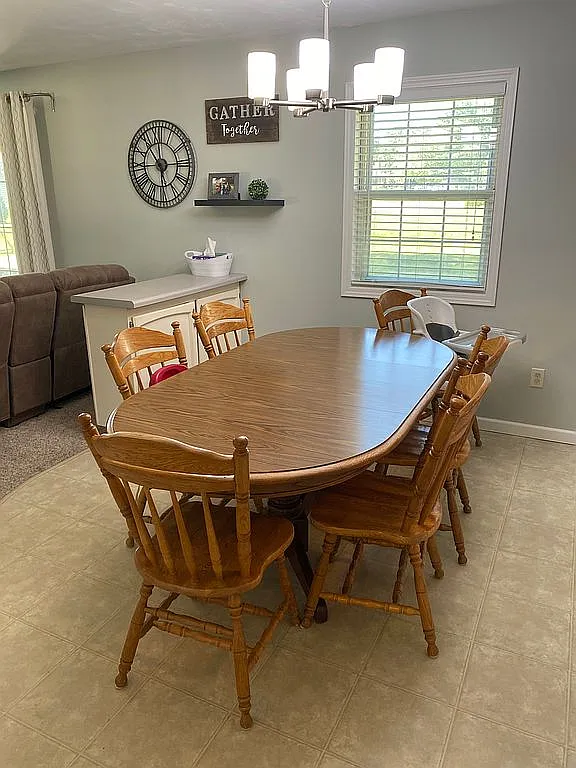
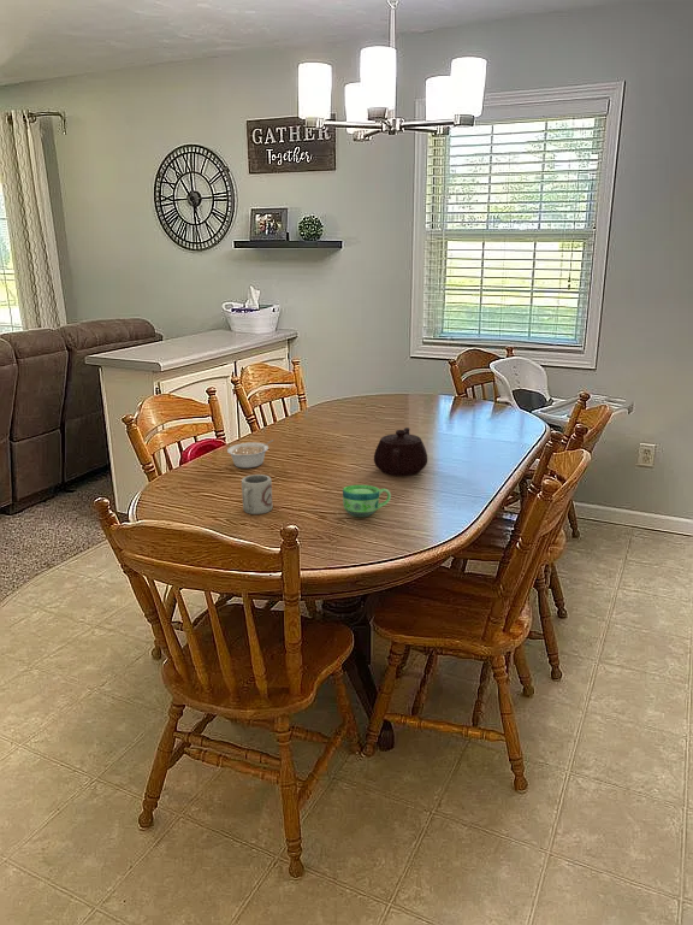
+ legume (249, 454)
+ cup (366, 500)
+ teapot (401, 449)
+ cup (254, 495)
